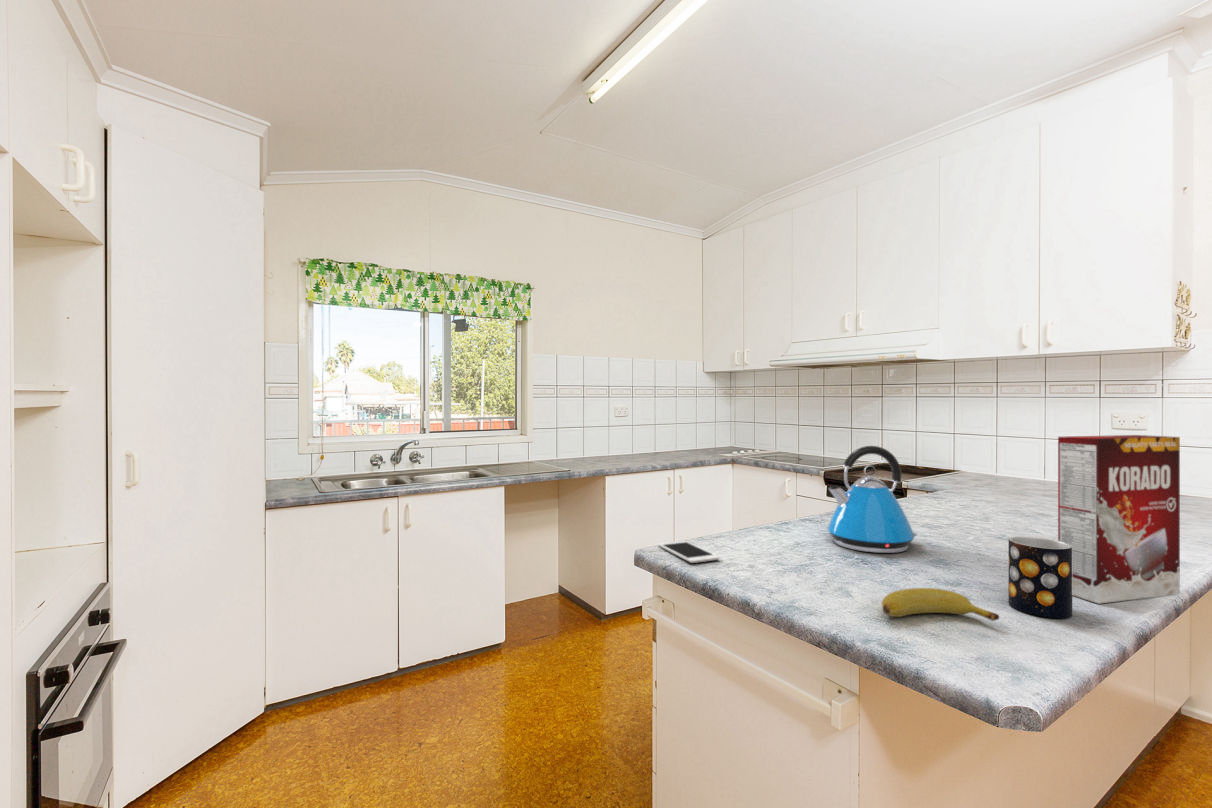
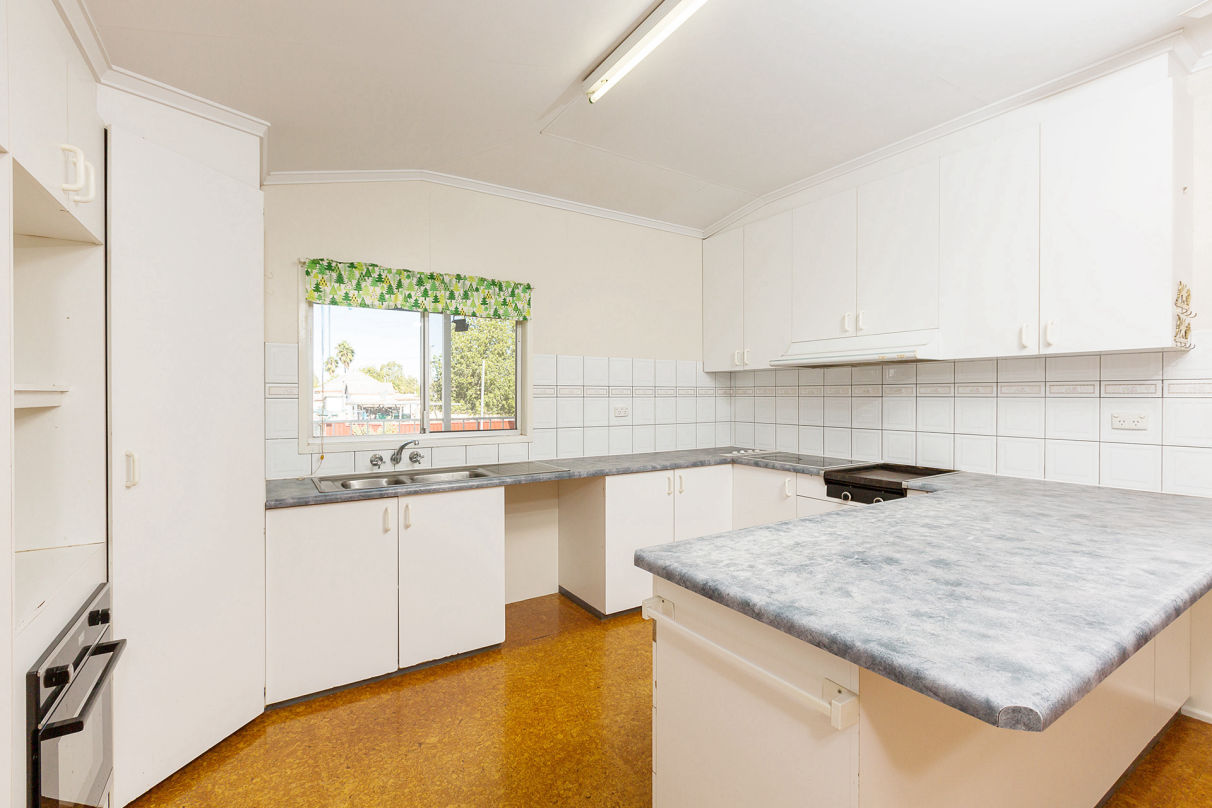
- mug (1031, 572)
- banana (929, 607)
- cereal box (1118, 514)
- cell phone (687, 551)
- kettle (872, 494)
